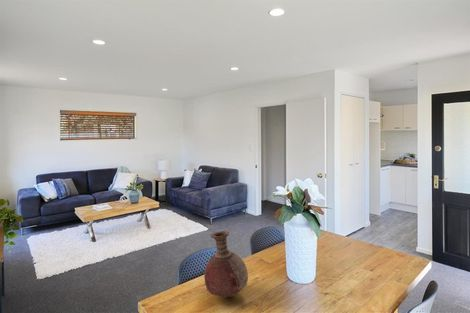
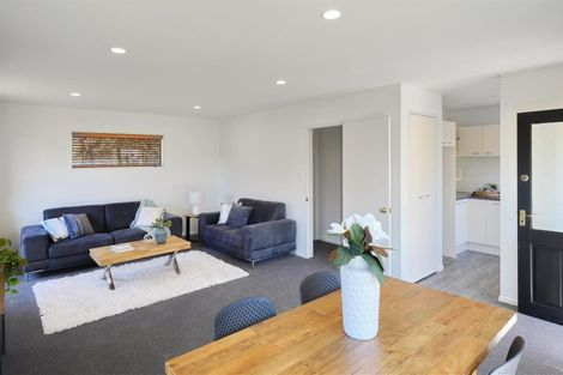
- vase (225, 264)
